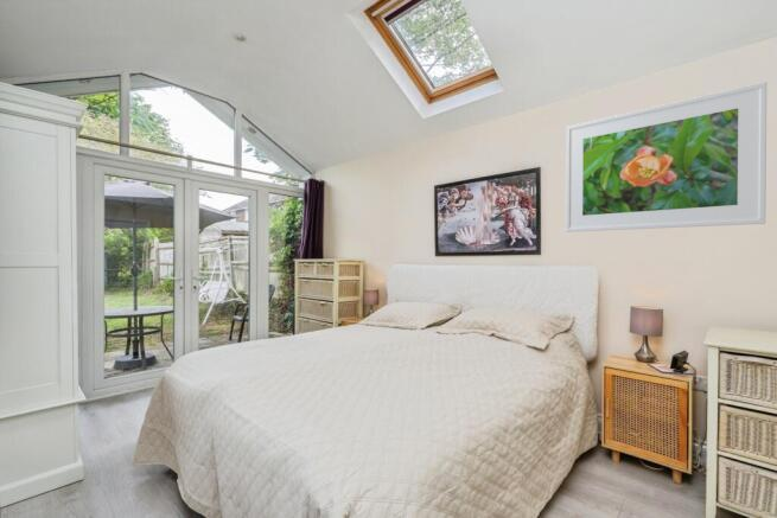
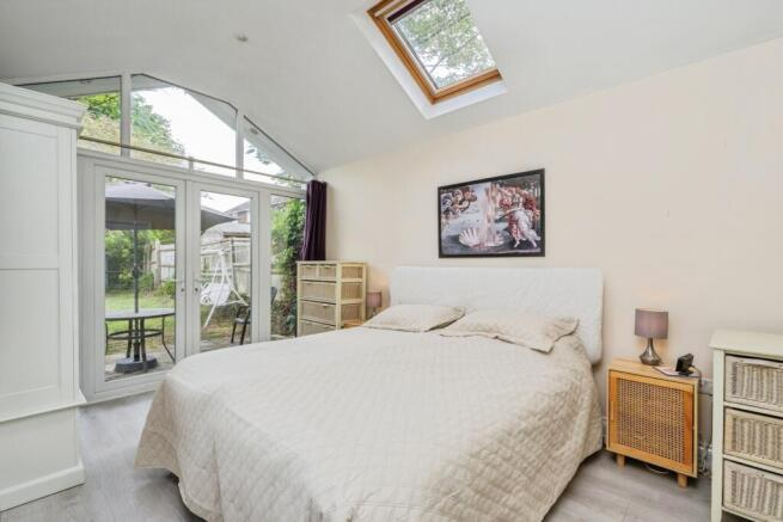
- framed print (651, 167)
